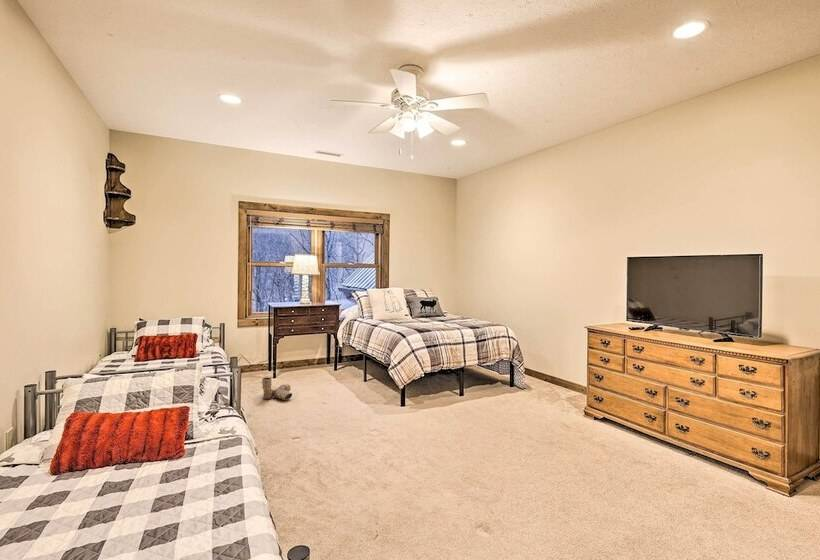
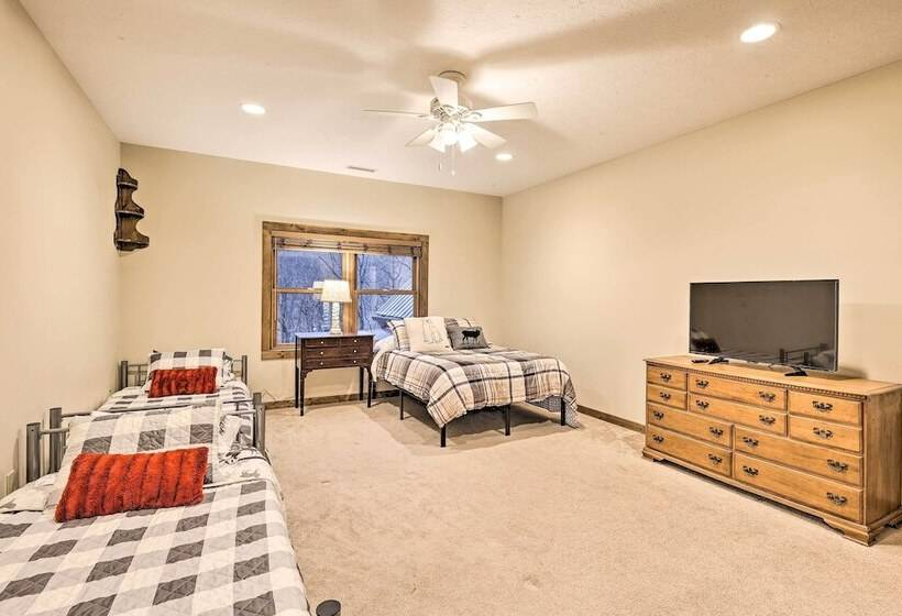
- boots (277, 388)
